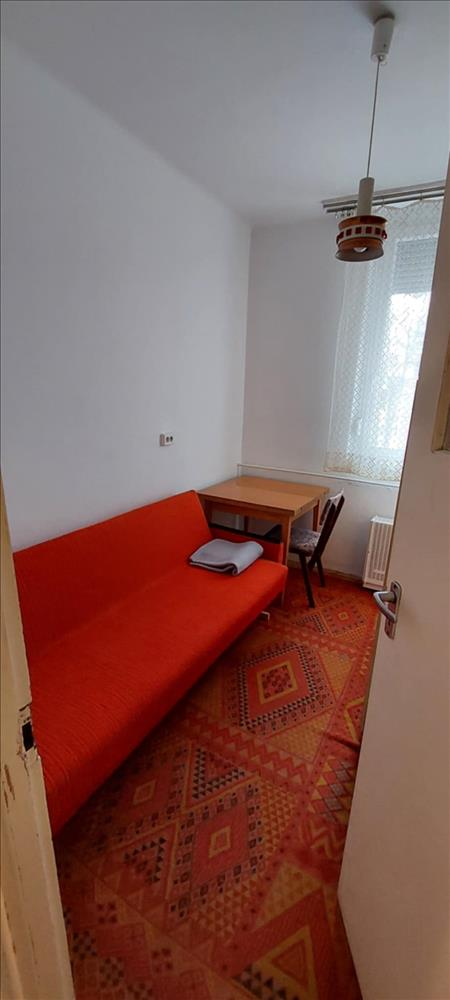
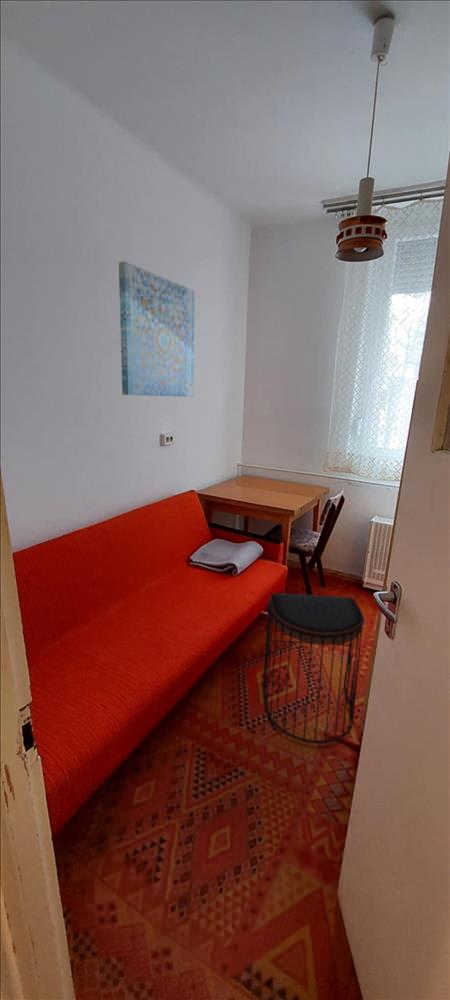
+ stool (310, 661)
+ wall art (161, 338)
